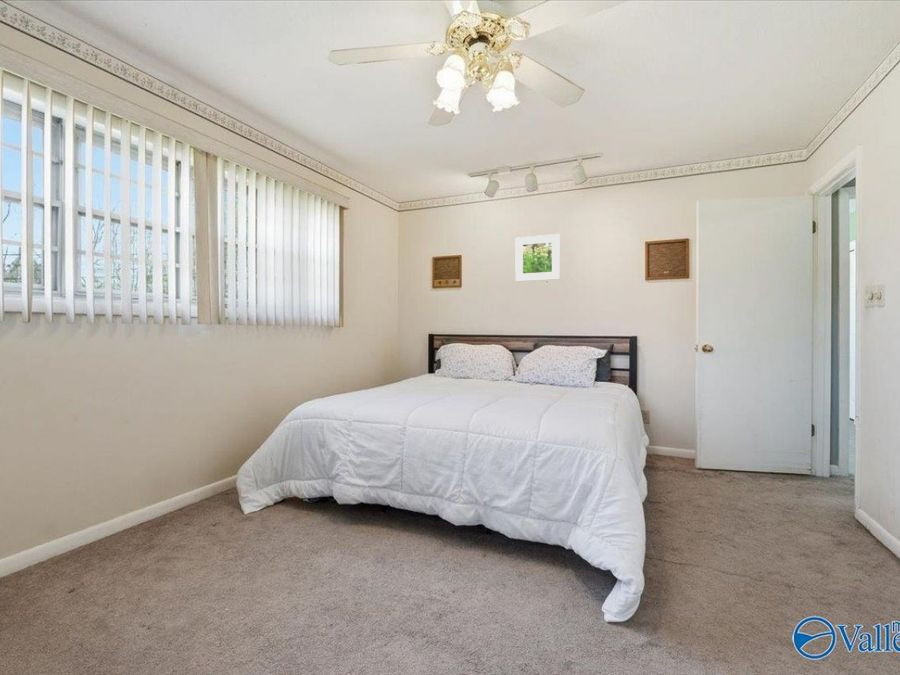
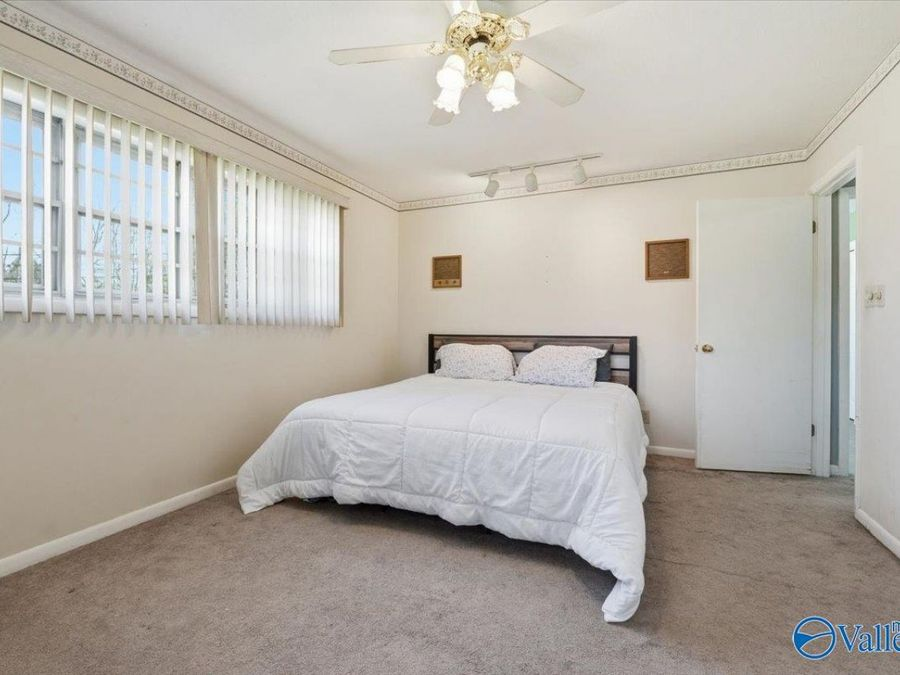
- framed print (537, 258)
